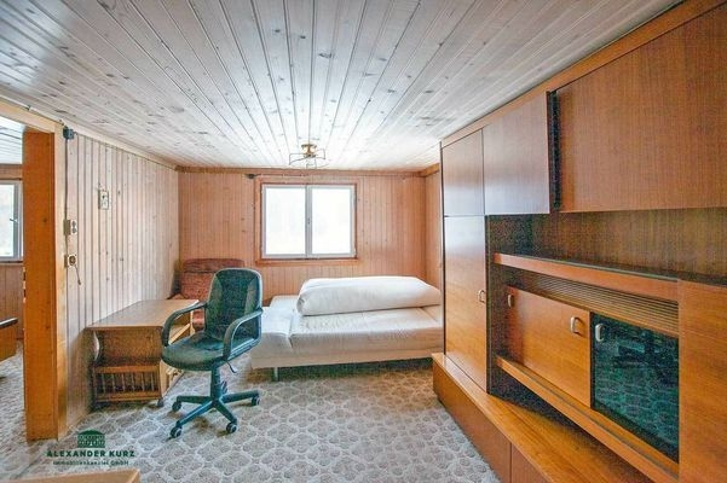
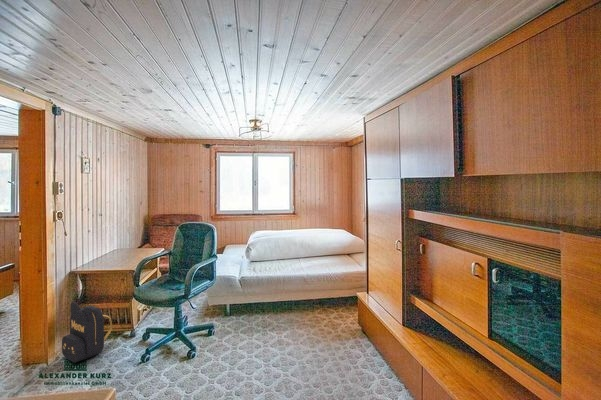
+ backpack (88, 327)
